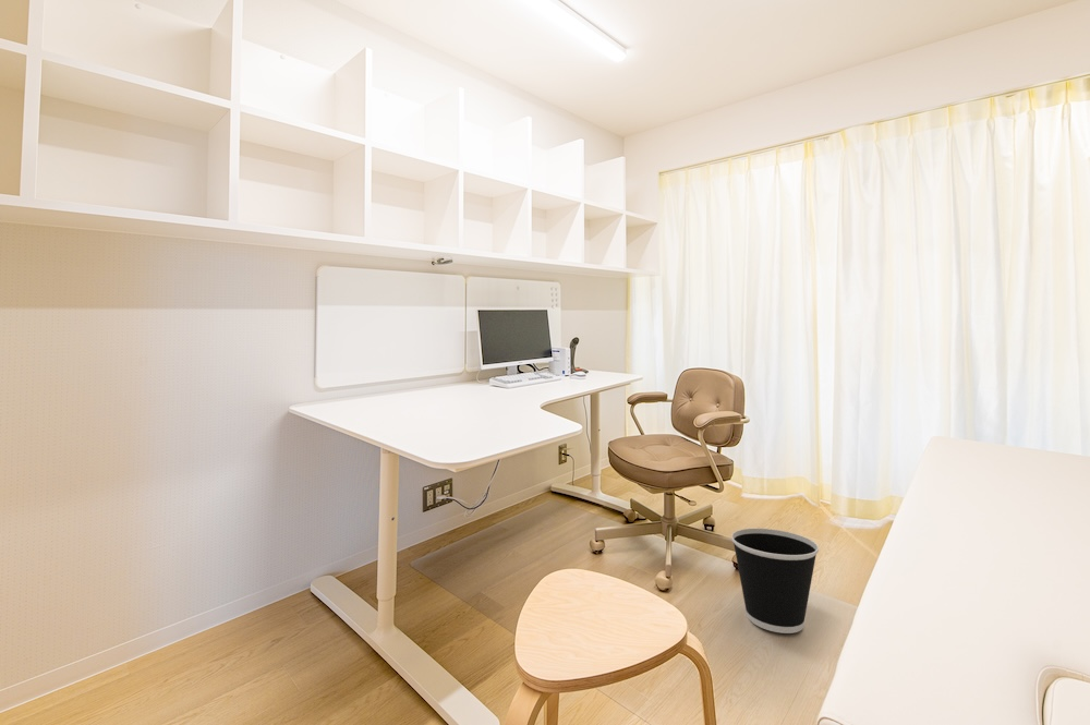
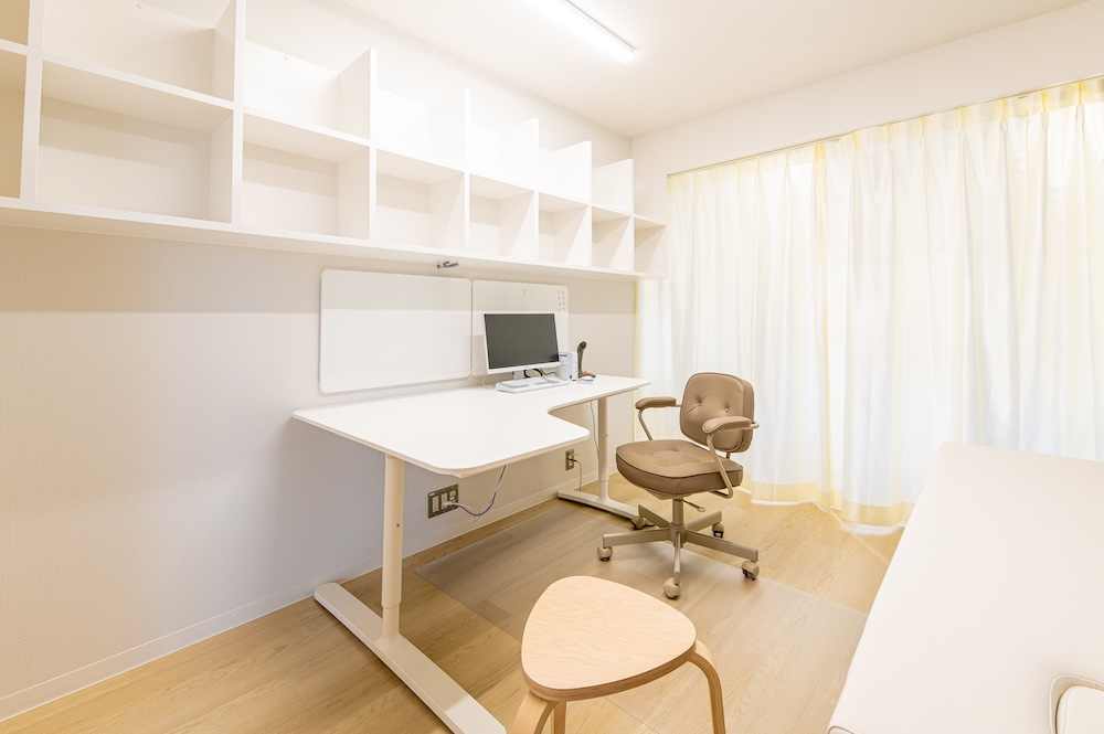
- wastebasket (774, 579)
